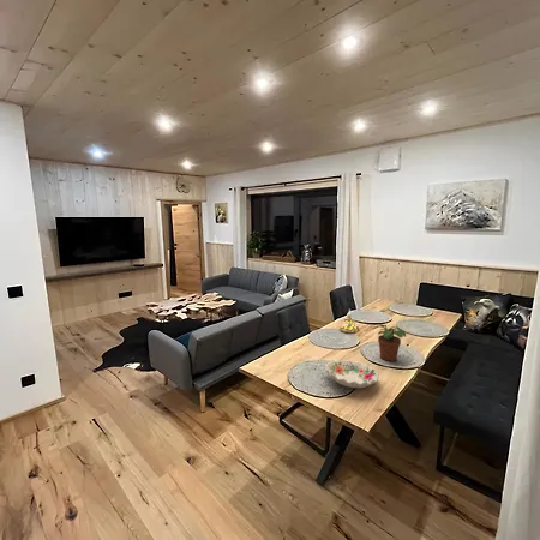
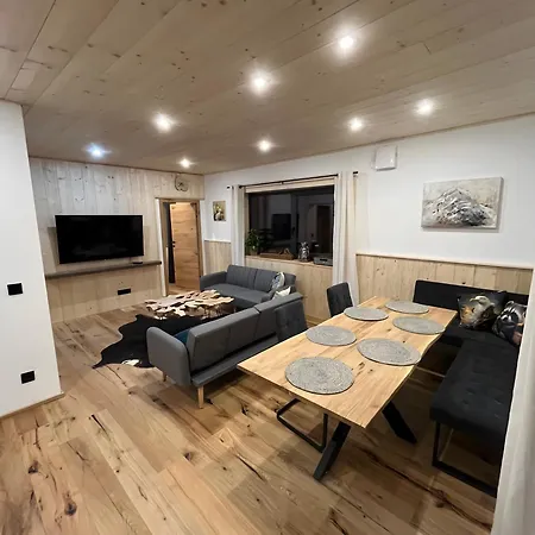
- decorative bowl (350, 374)
- candle holder (349, 318)
- potted plant (388, 342)
